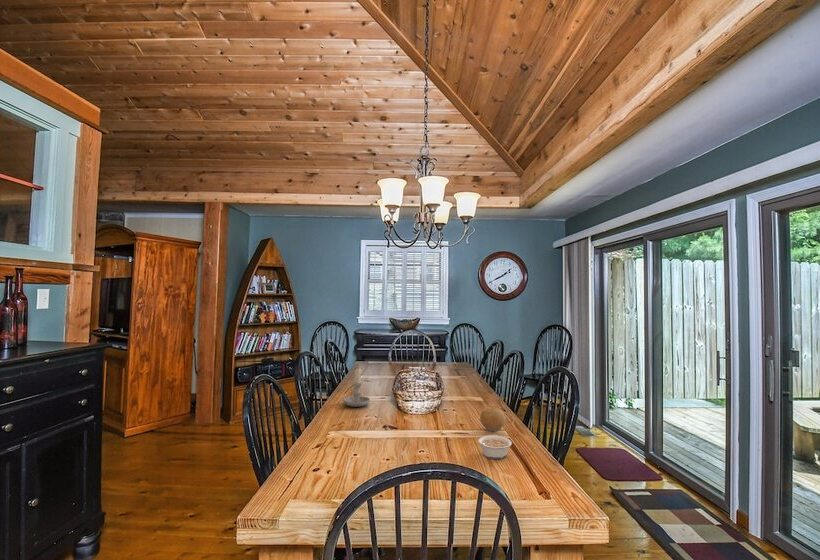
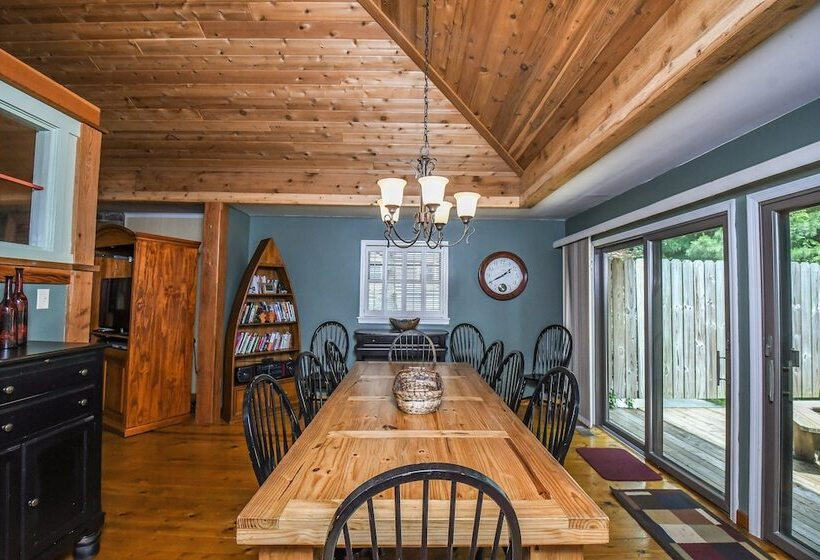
- candle (357, 386)
- legume (494, 447)
- fruit (492, 418)
